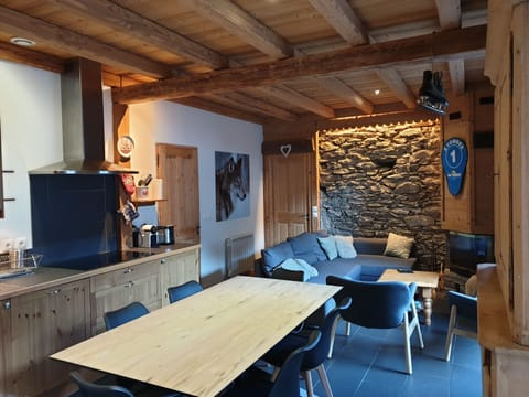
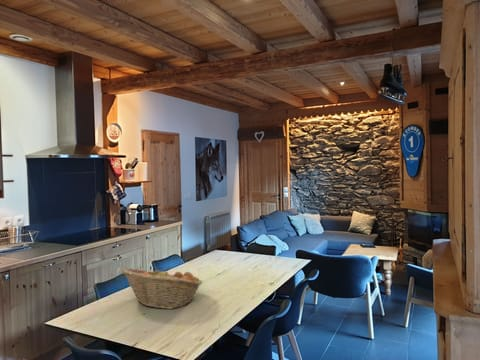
+ fruit basket (162, 282)
